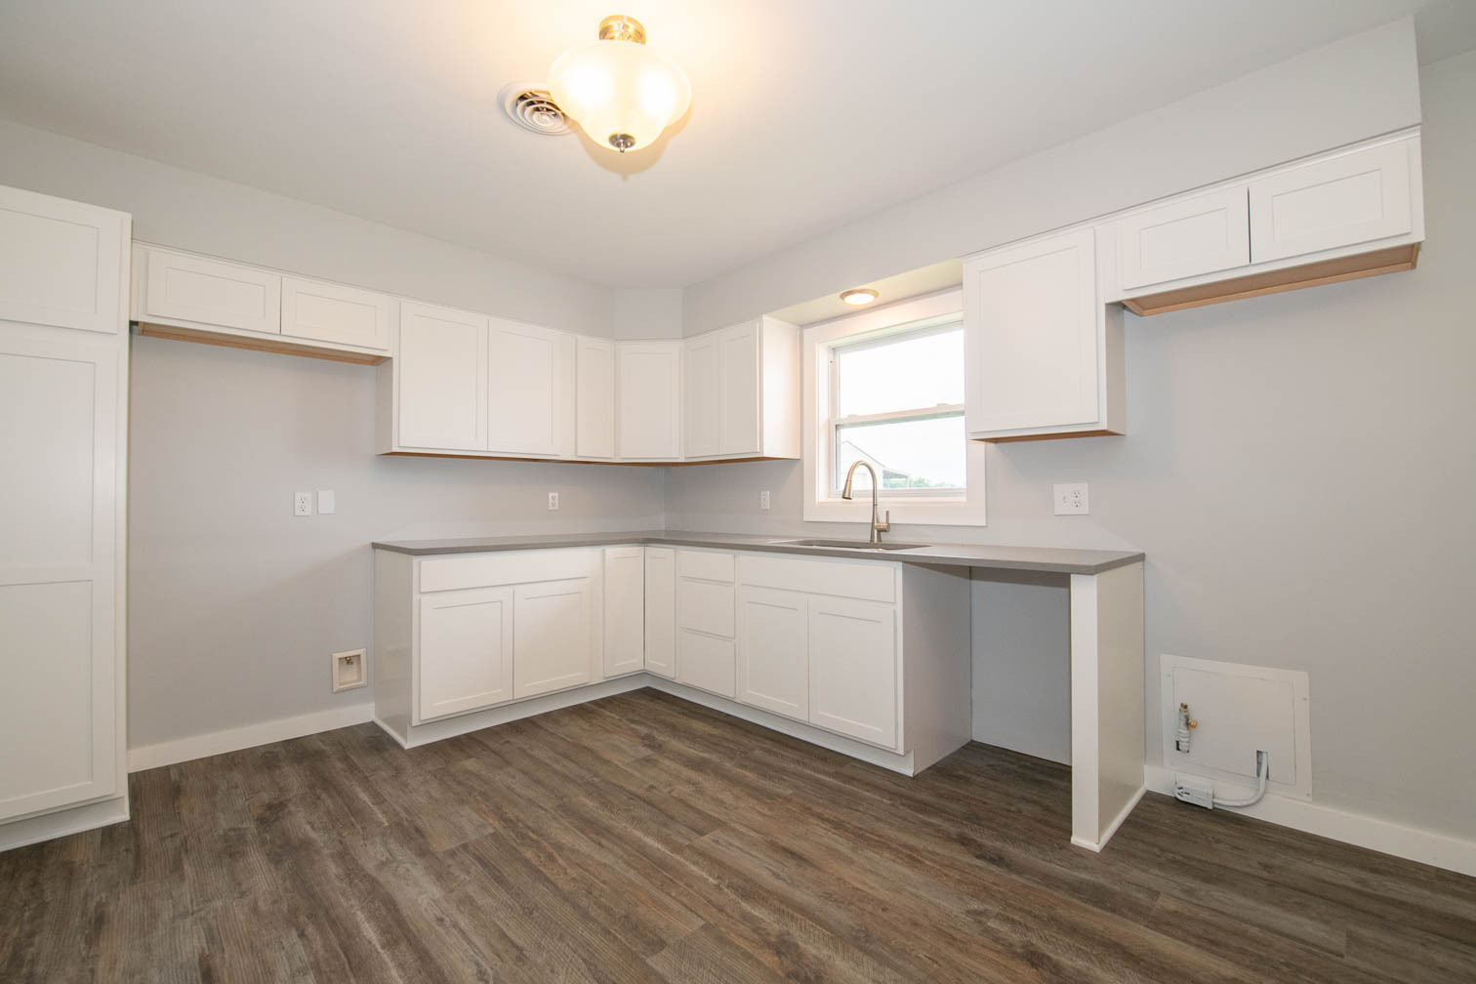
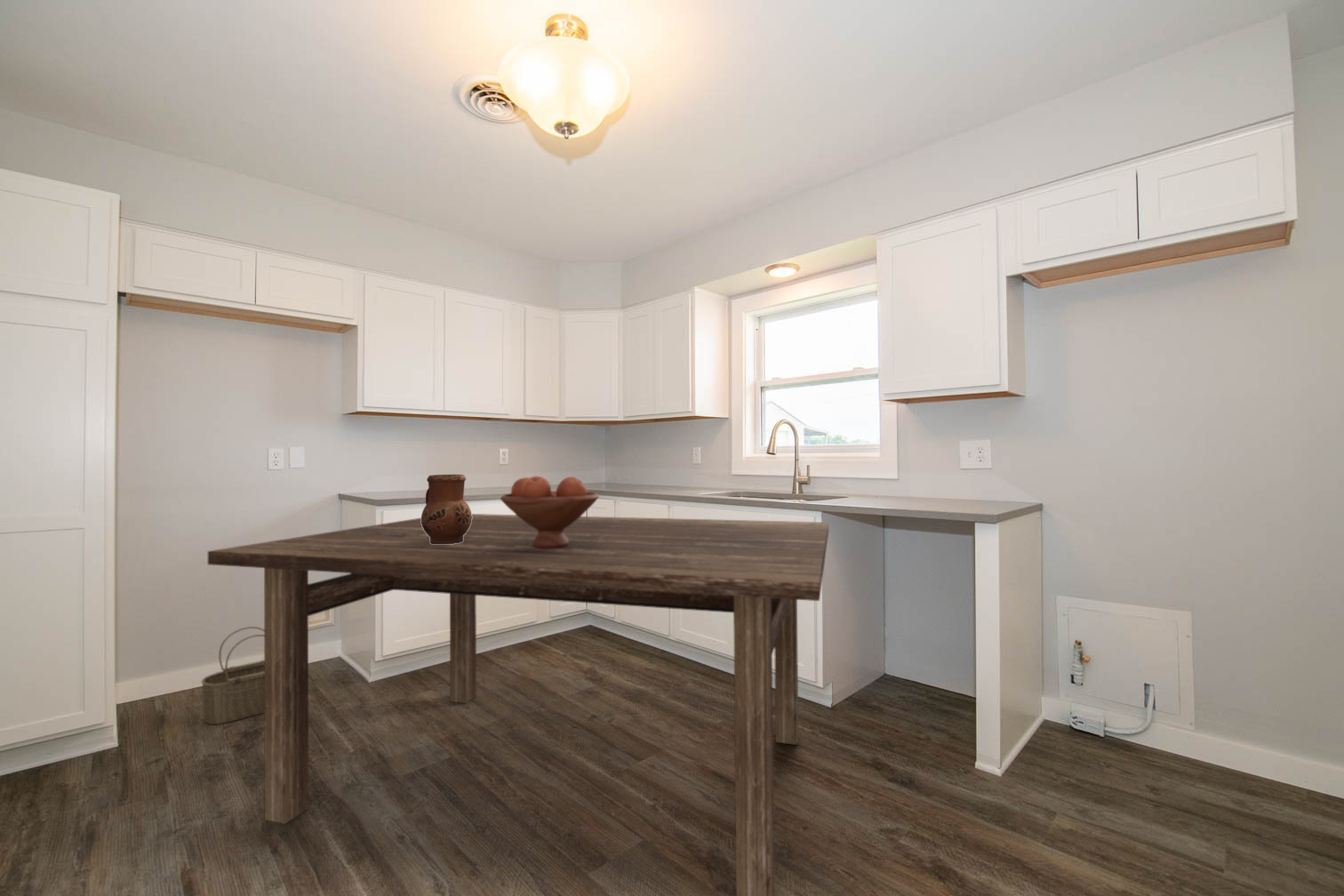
+ pitcher (444, 508)
+ wicker basket (251, 670)
+ fruit bowl (550, 509)
+ dining table (564, 601)
